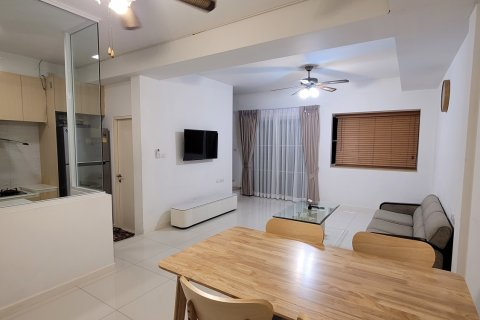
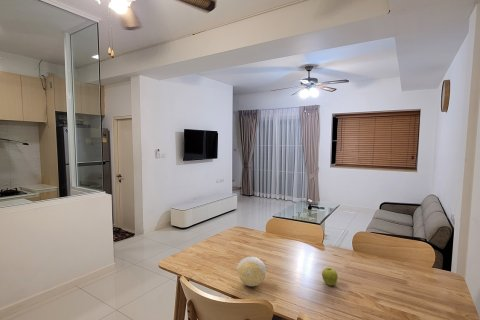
+ decorative ball (251, 271)
+ fruit (329, 276)
